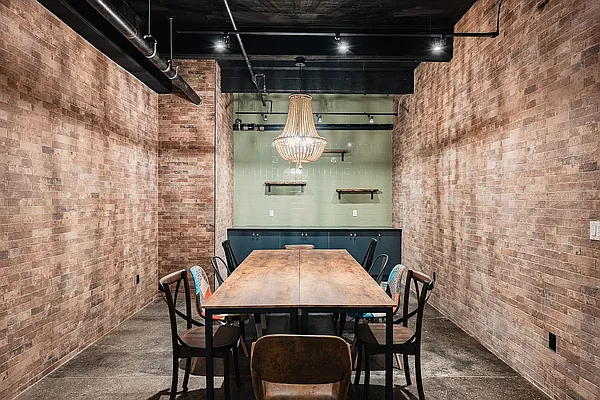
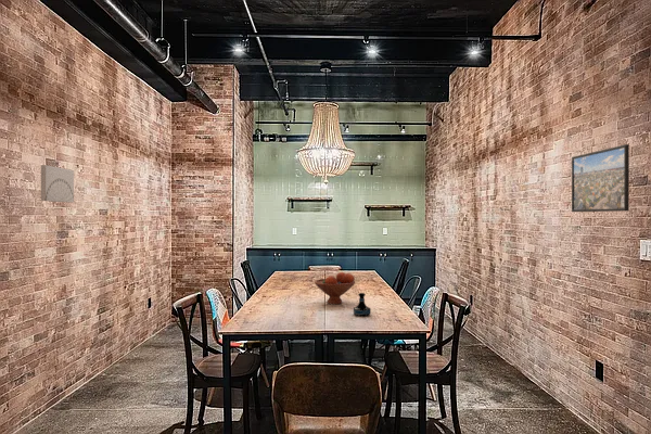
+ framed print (597, 181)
+ fruit bowl (334, 288)
+ wall art (58, 184)
+ tequila bottle (361, 304)
